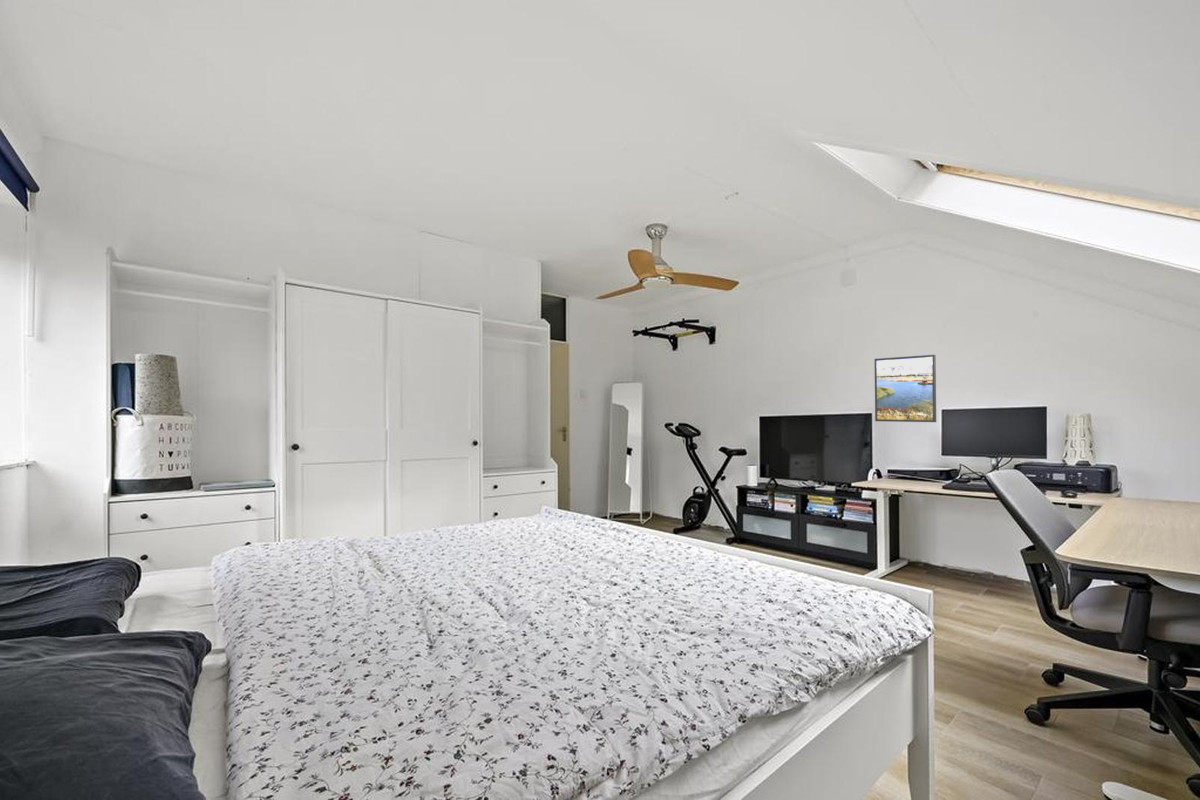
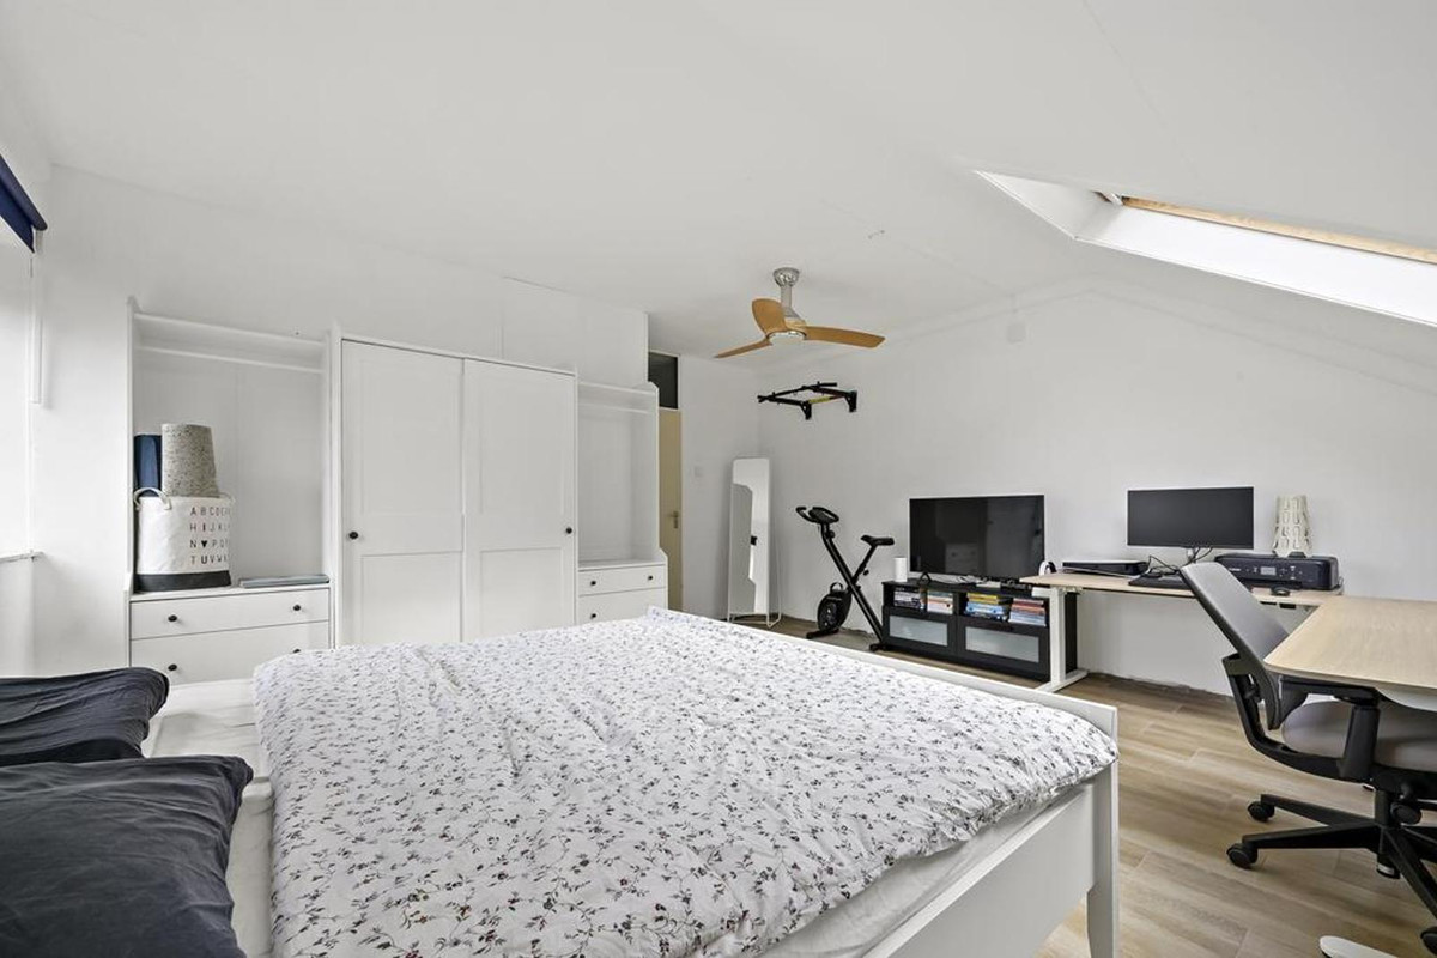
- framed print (904, 389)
